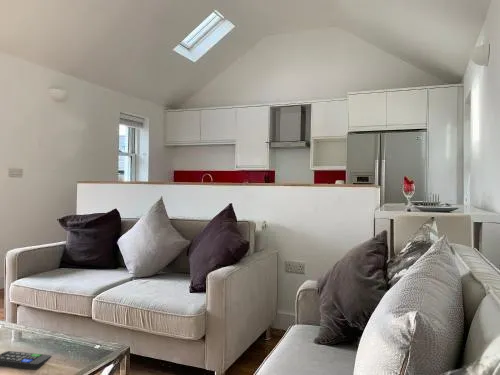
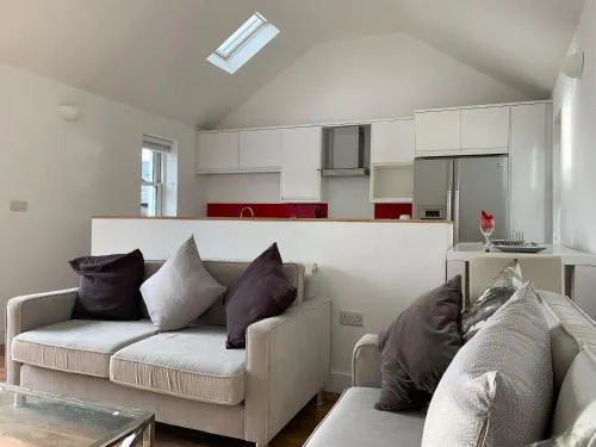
- remote control (21, 359)
